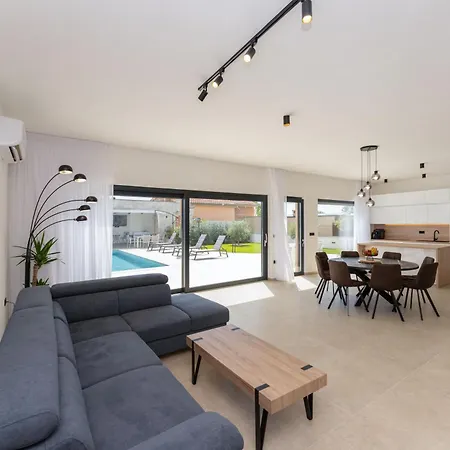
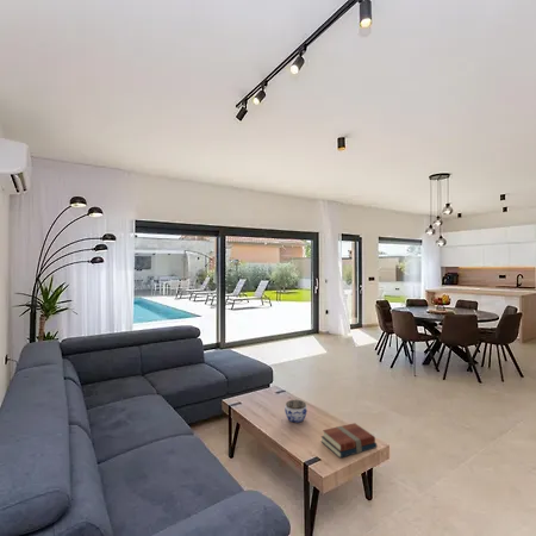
+ books (348, 438)
+ jar (295, 411)
